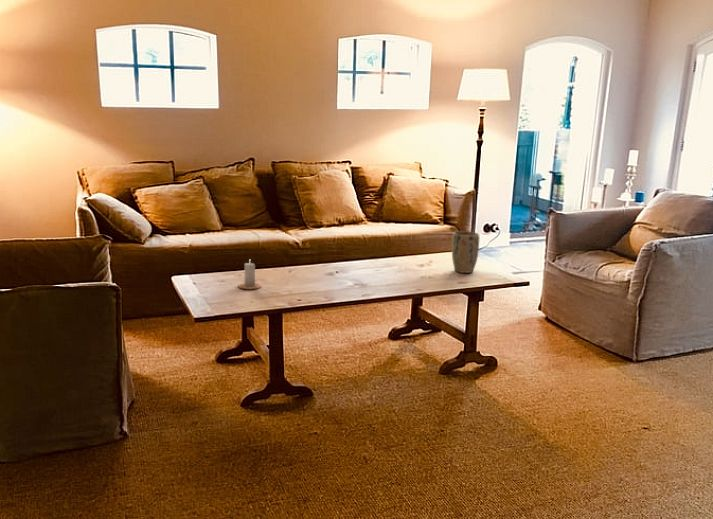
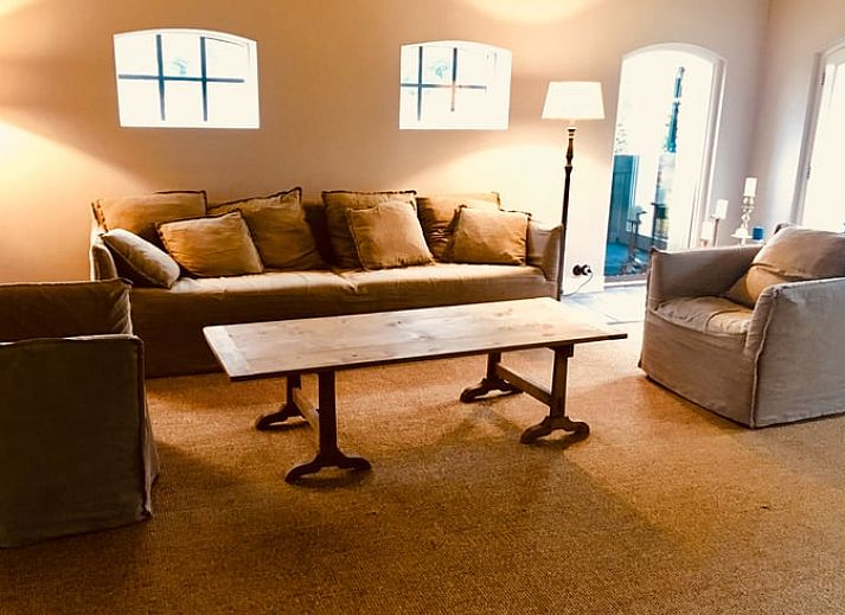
- plant pot (464, 252)
- candle (249, 270)
